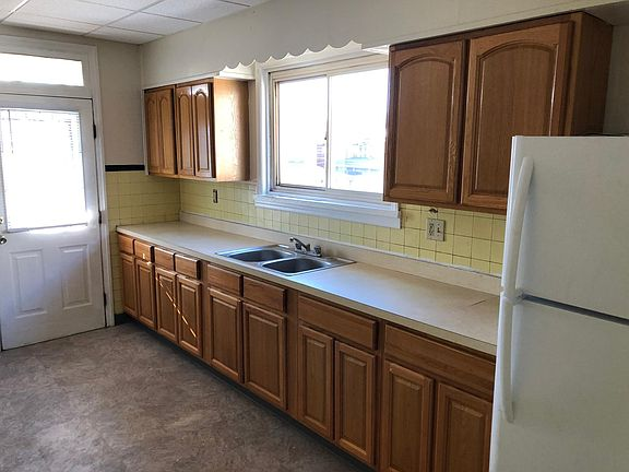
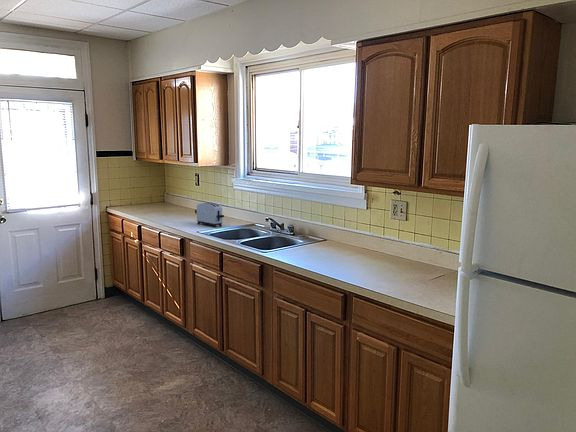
+ toaster (209, 214)
